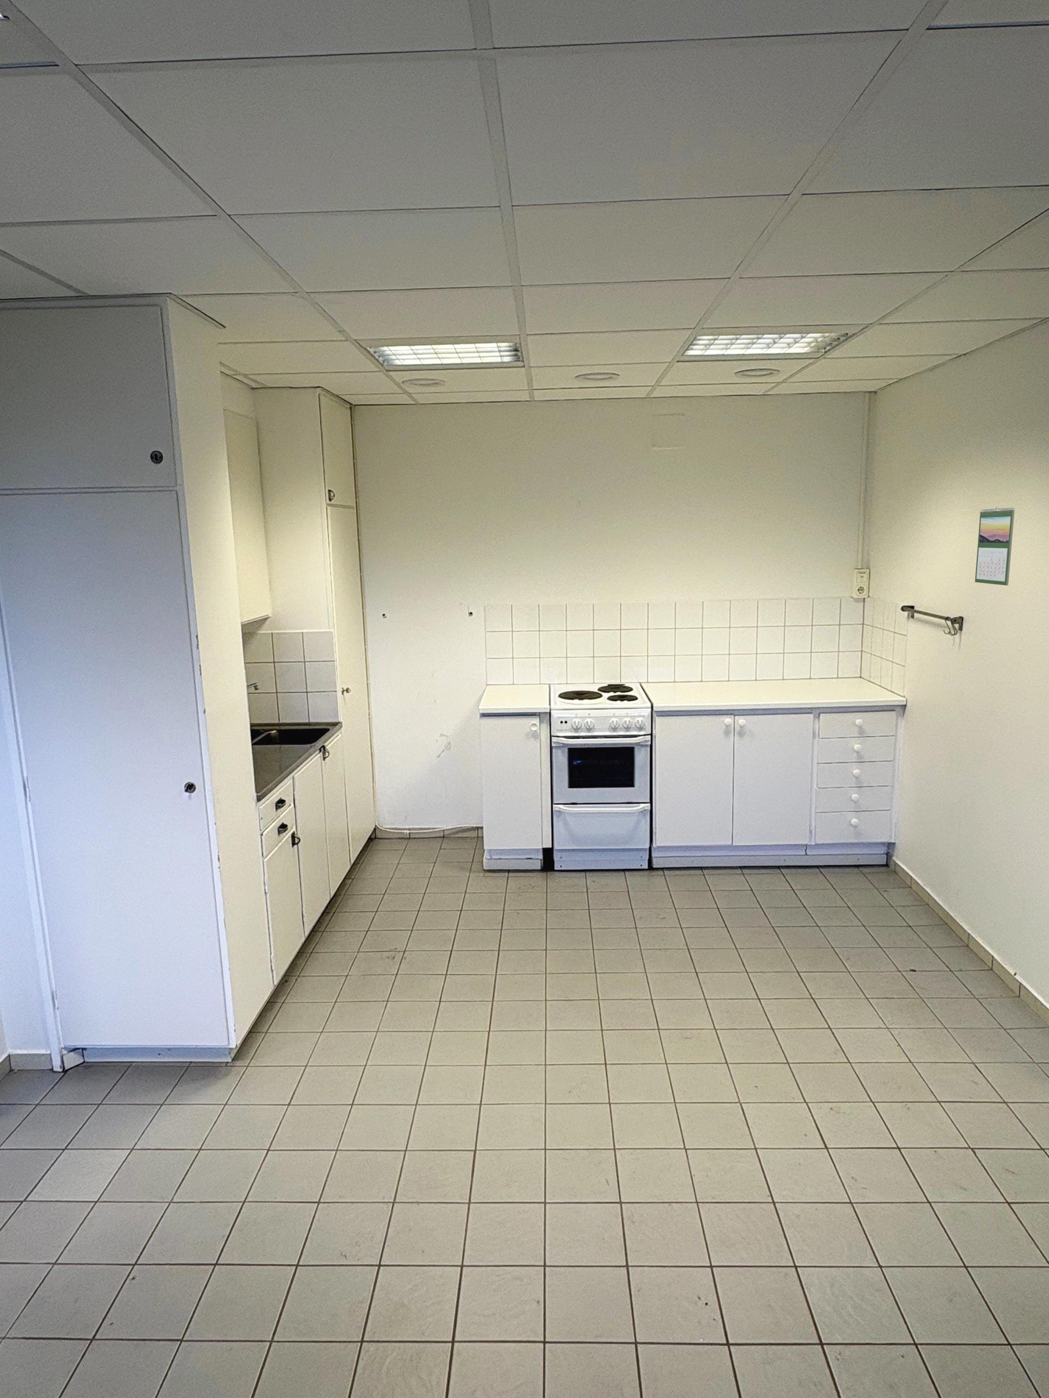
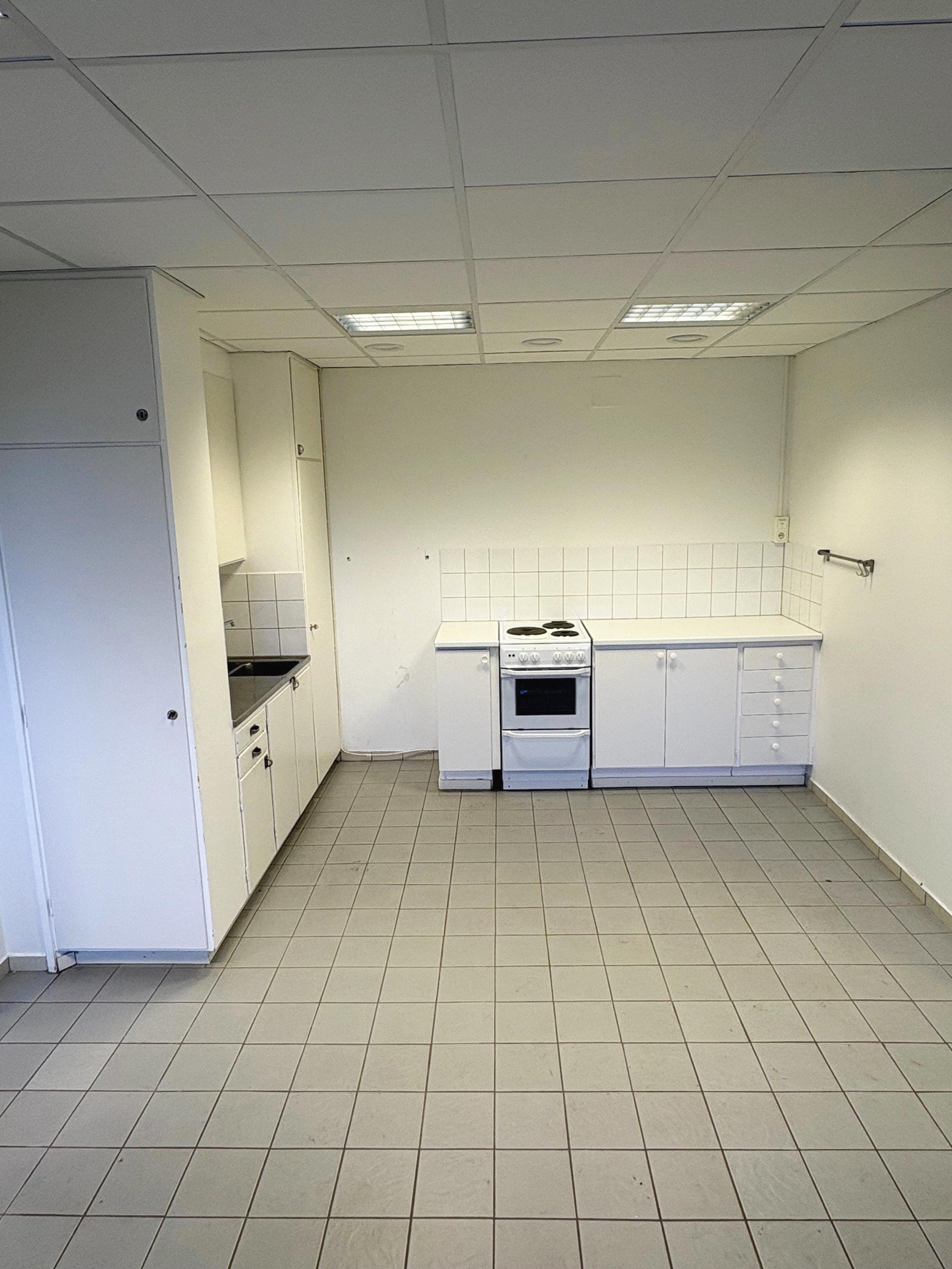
- calendar (994, 545)
